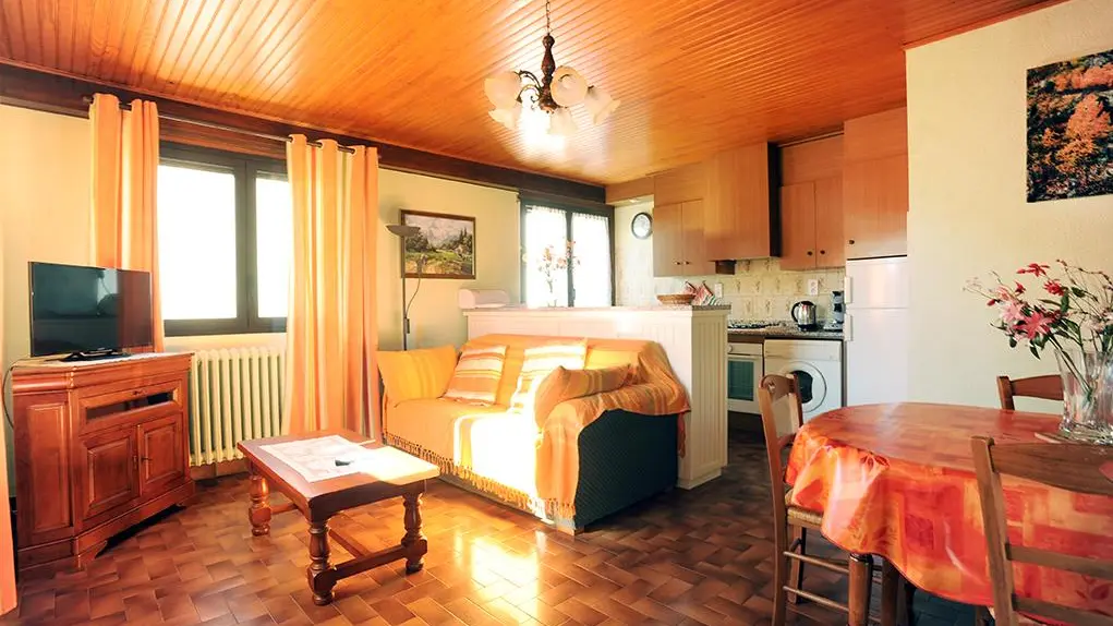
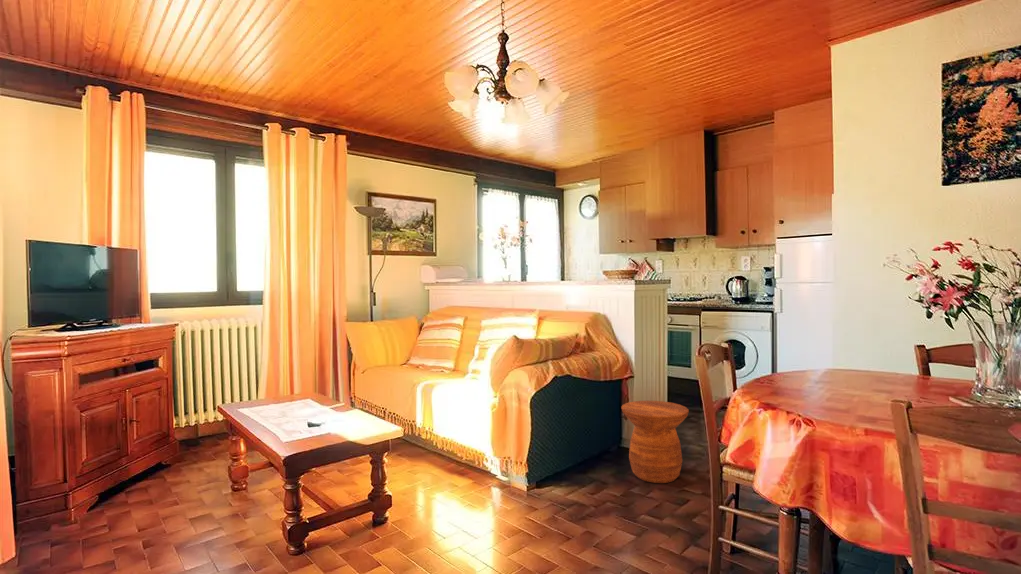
+ side table (654, 441)
